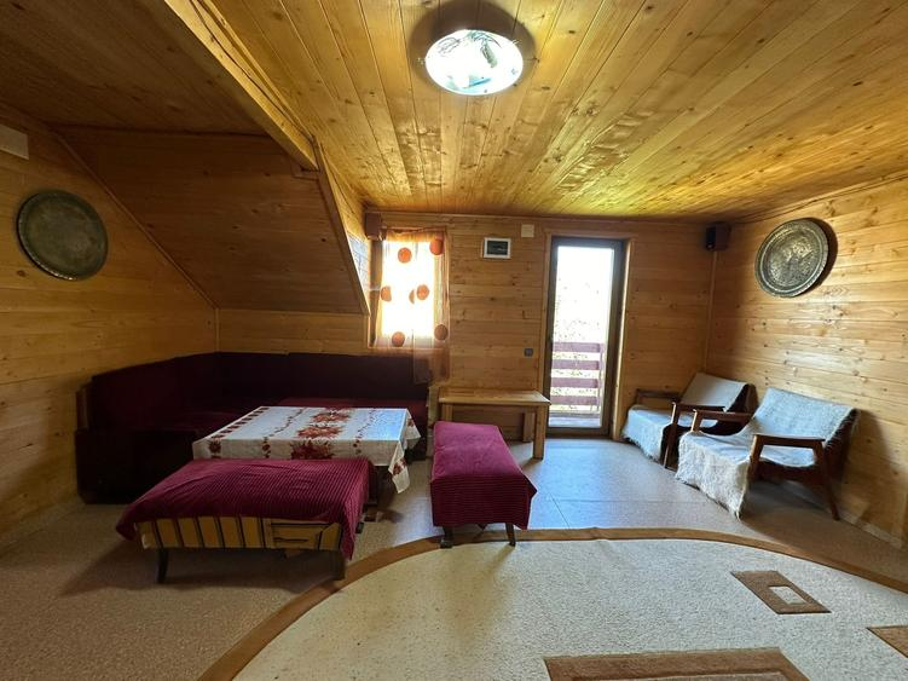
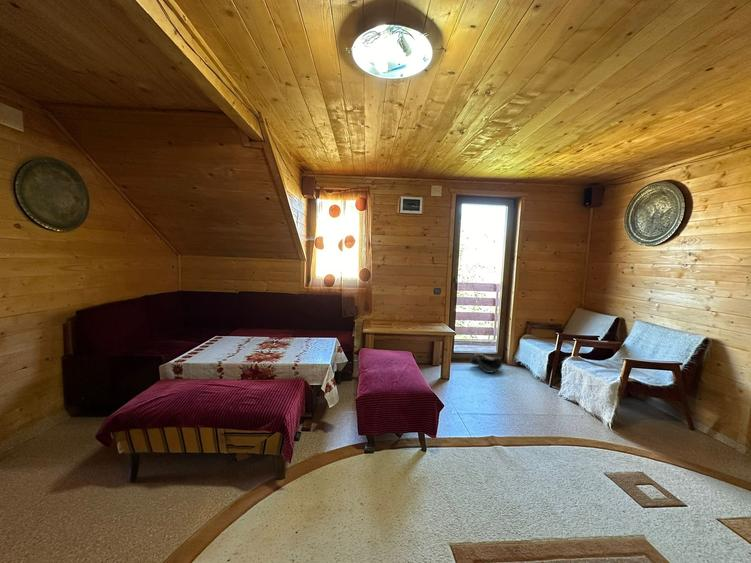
+ bag (486, 361)
